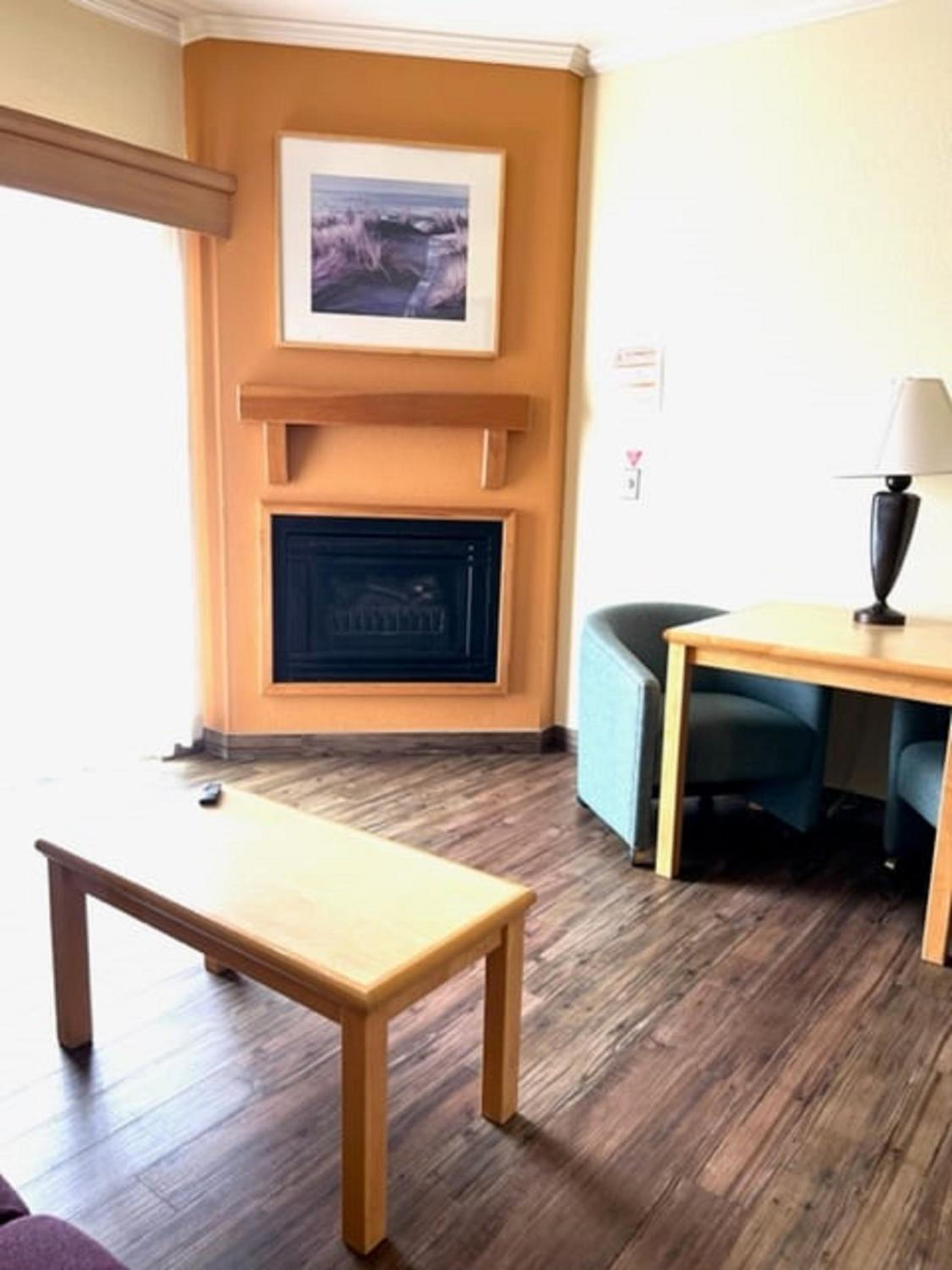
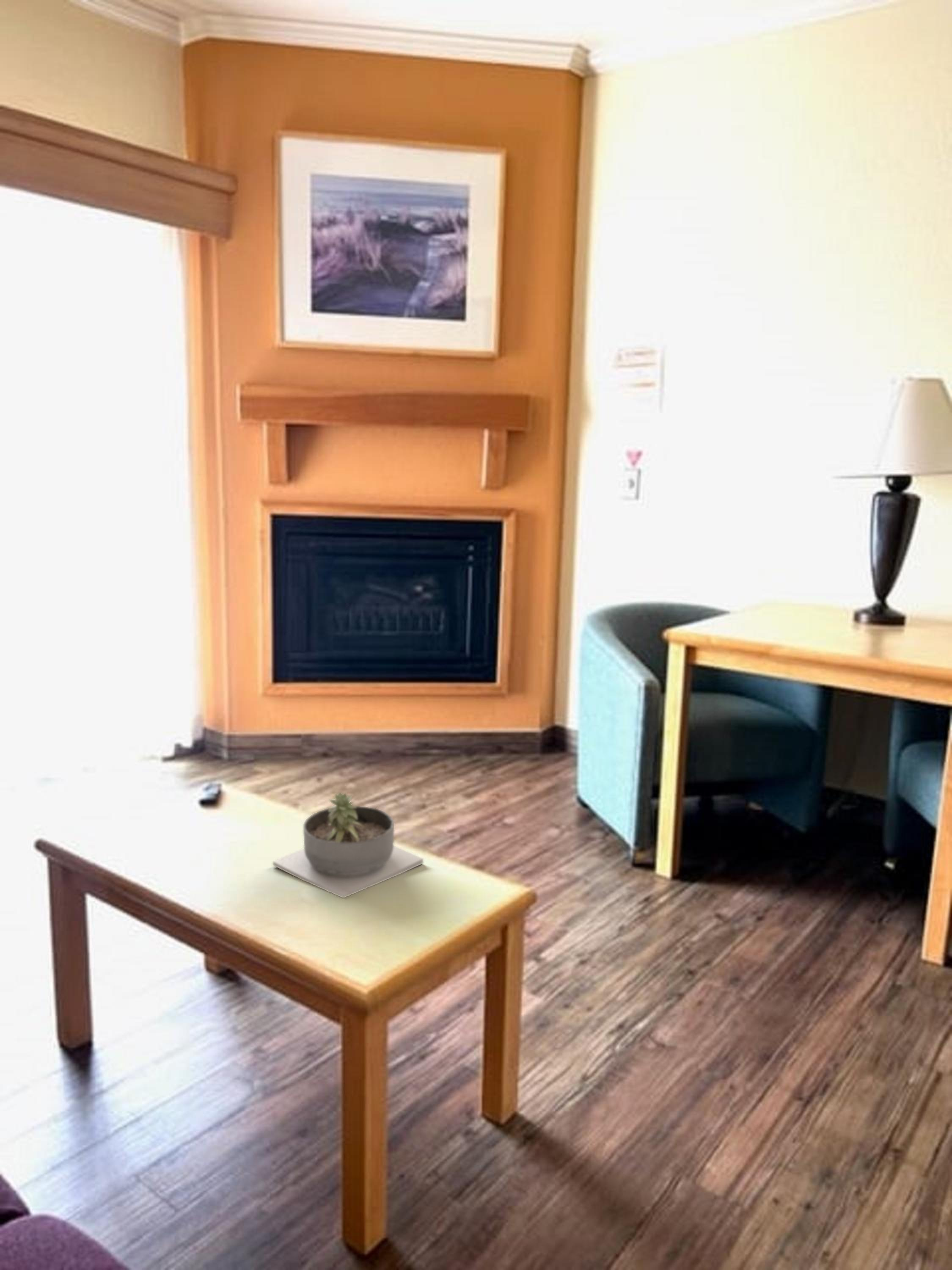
+ succulent planter (348, 828)
